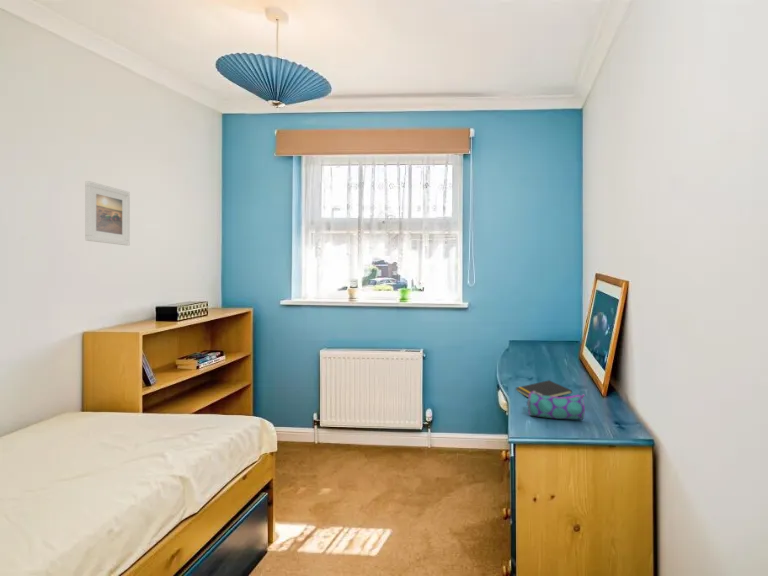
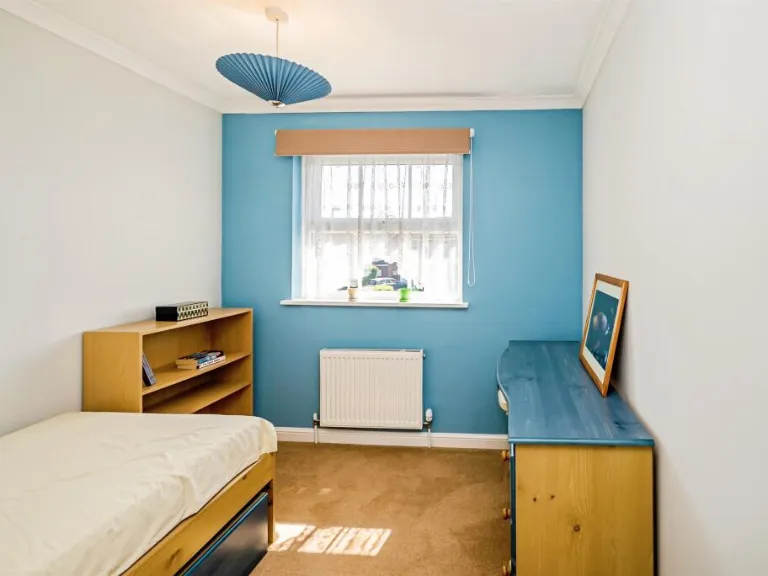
- pencil case (555, 405)
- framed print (108, 214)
- notepad (542, 390)
